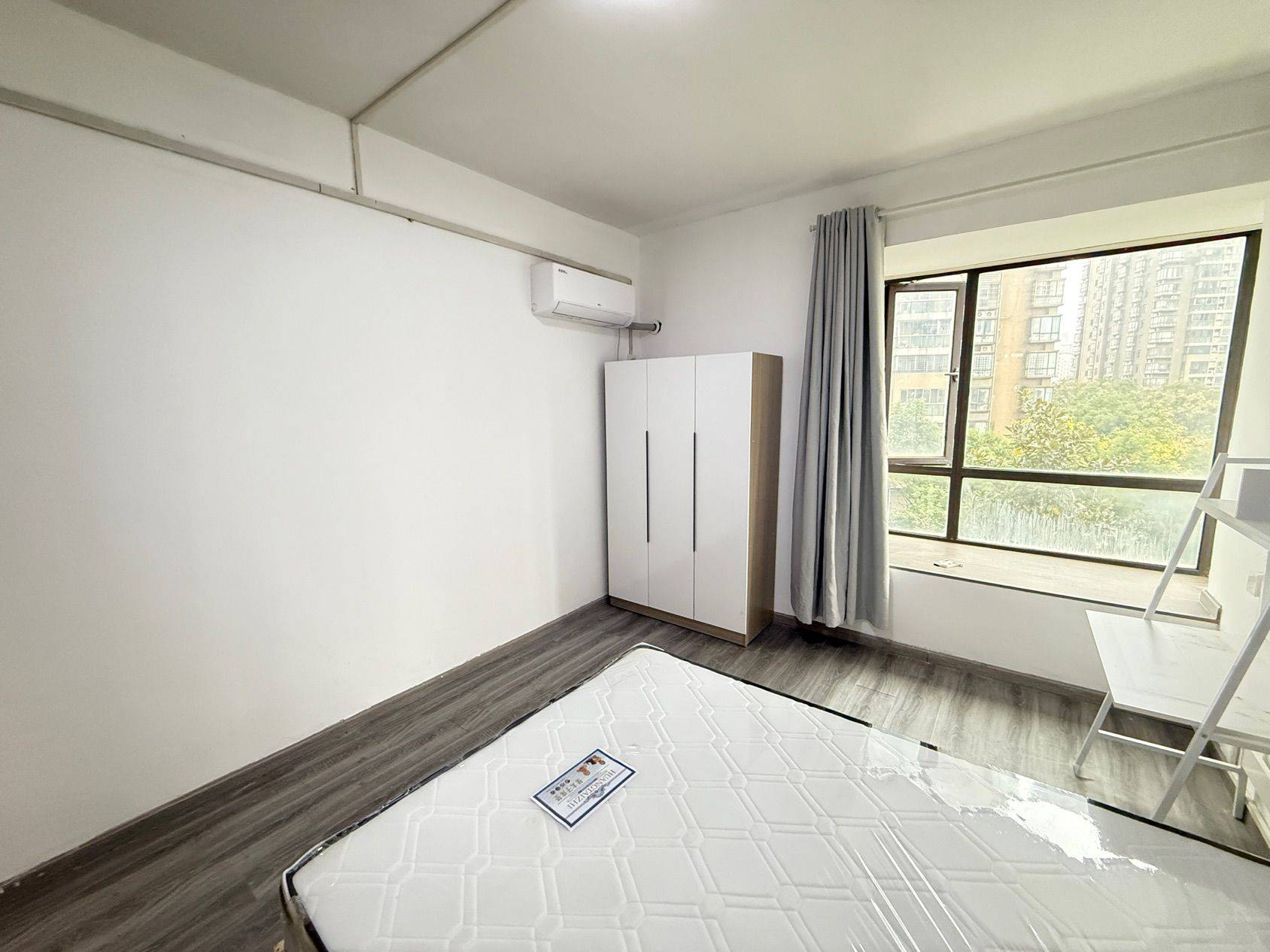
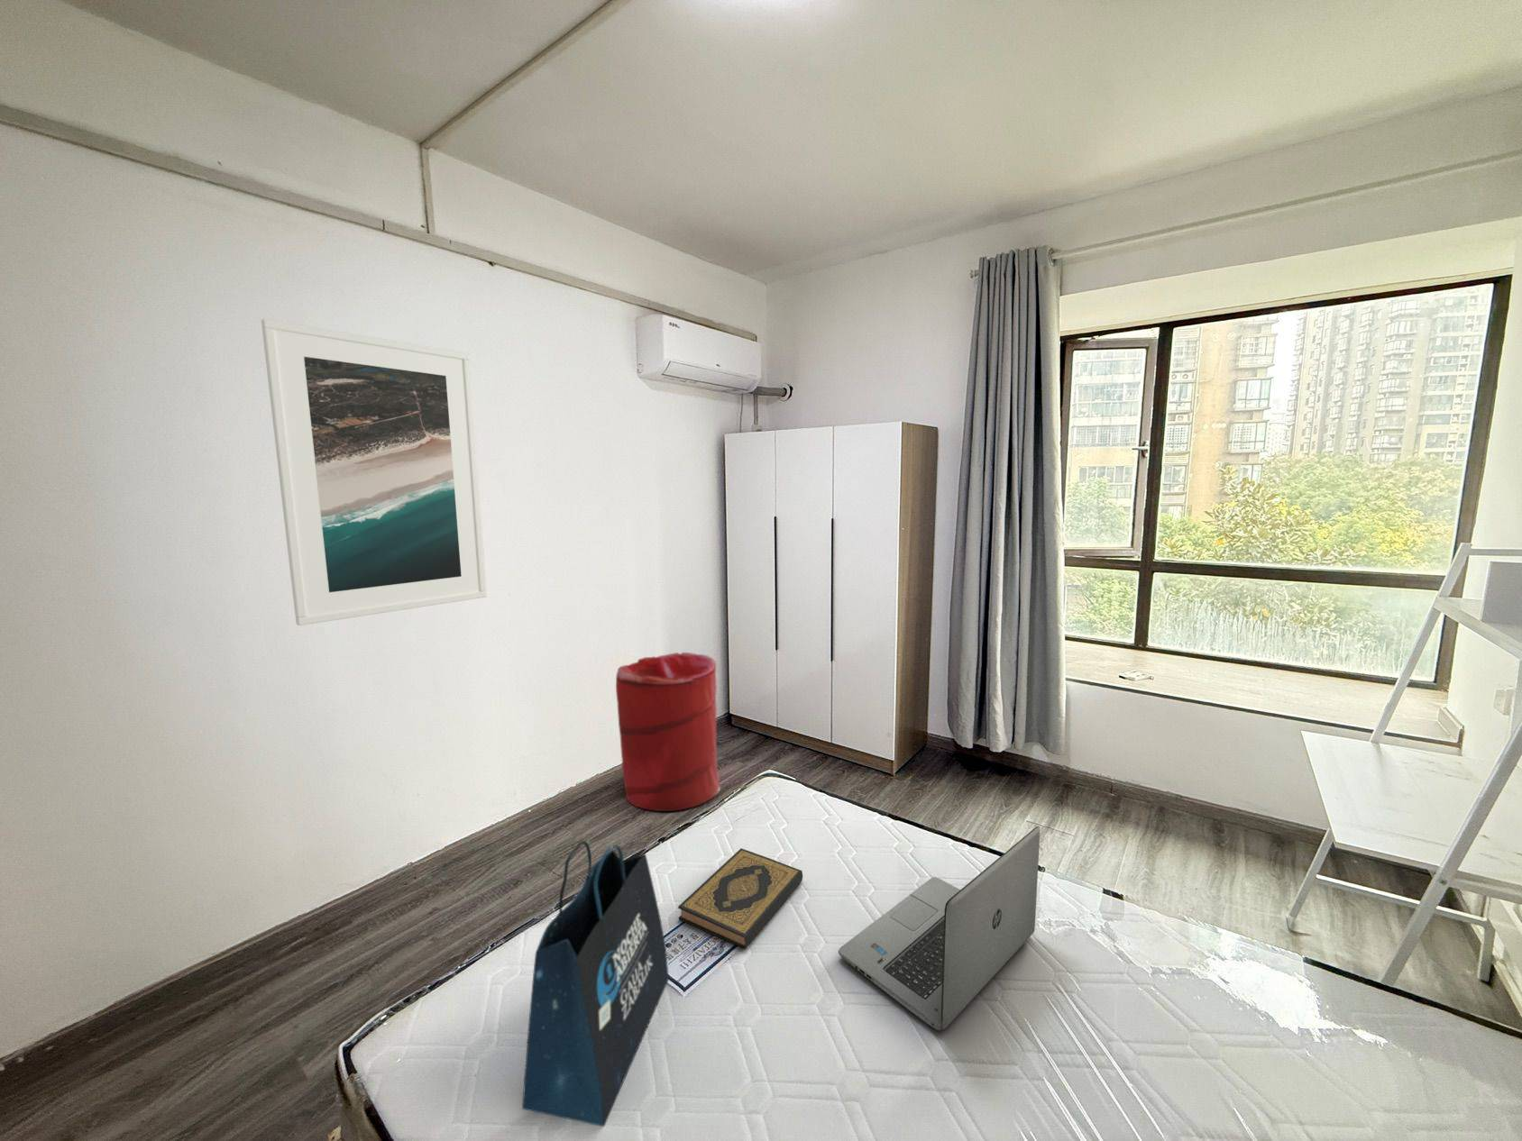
+ tote bag (599, 944)
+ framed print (389, 478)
+ hardback book (743, 893)
+ laundry hamper (668, 725)
+ laptop (940, 892)
